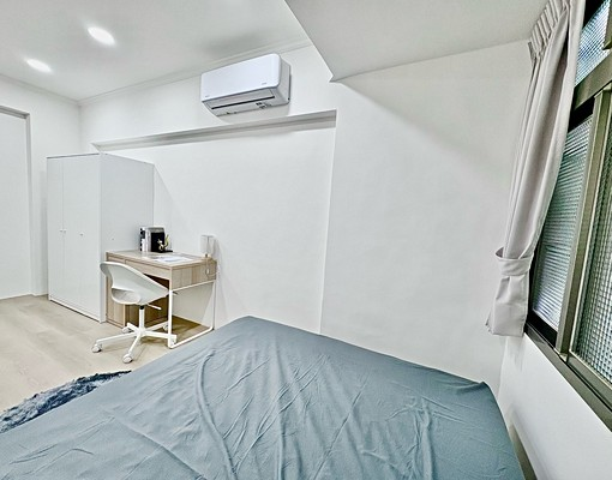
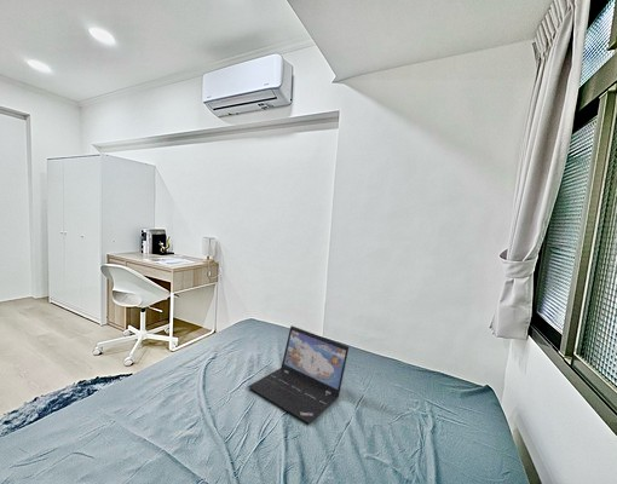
+ laptop (298, 367)
